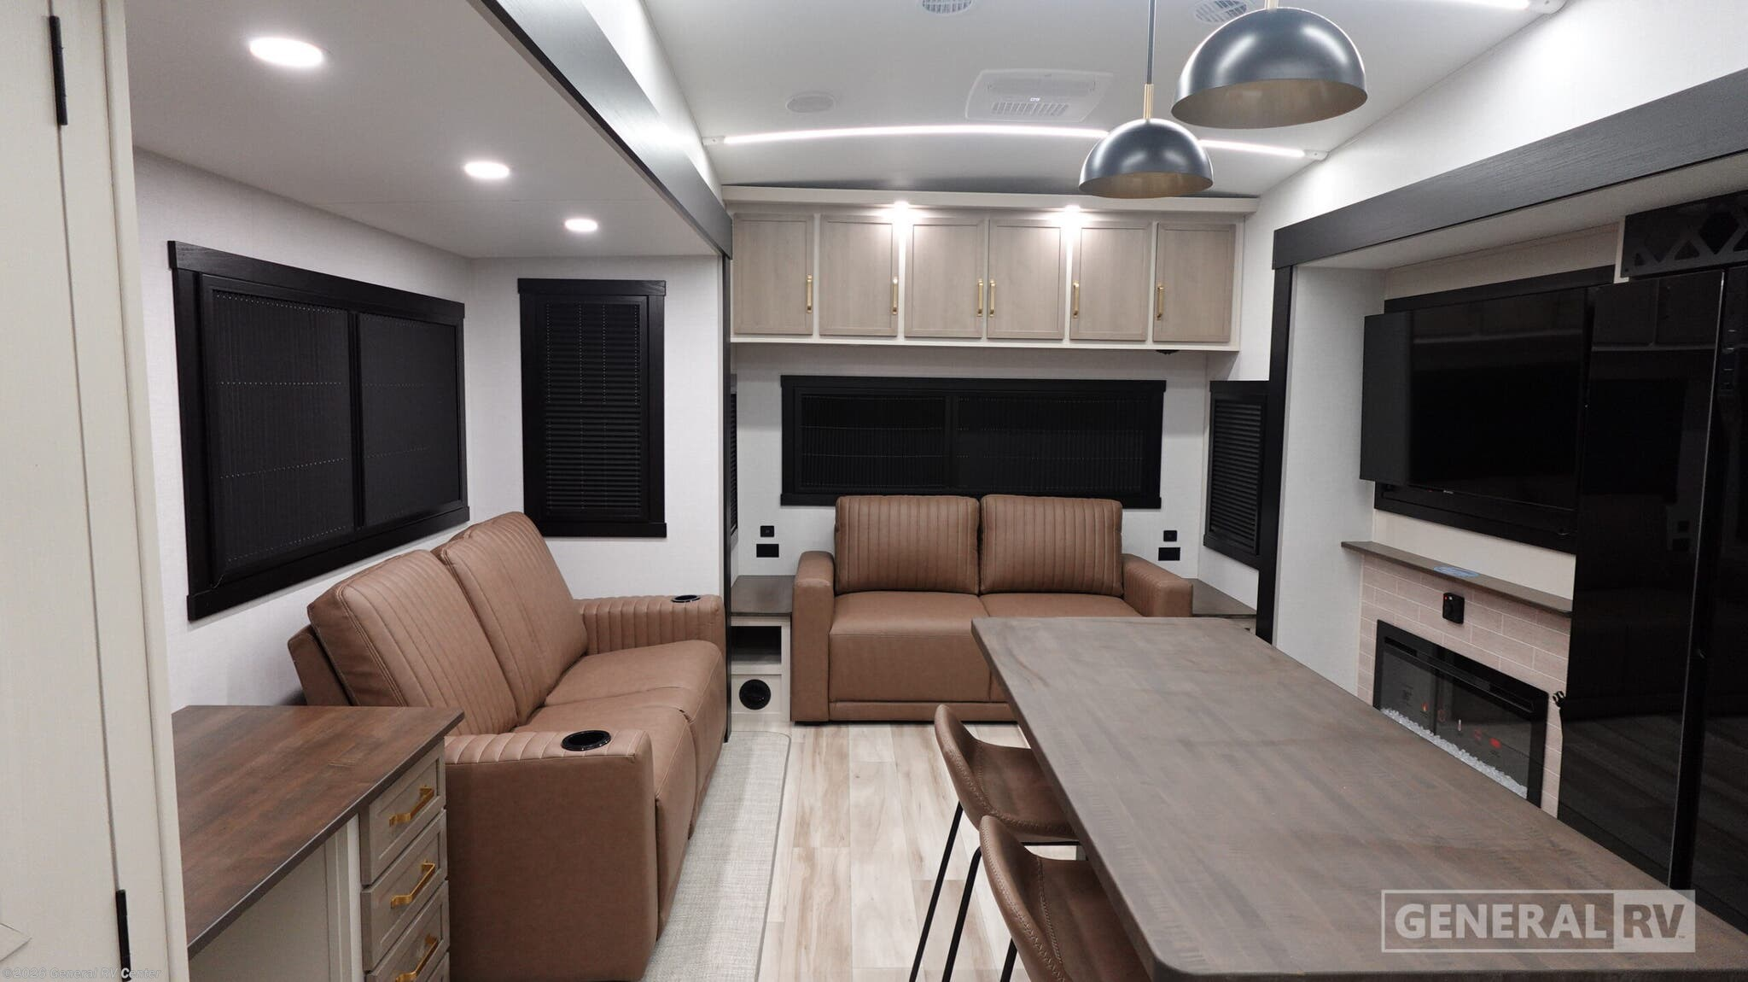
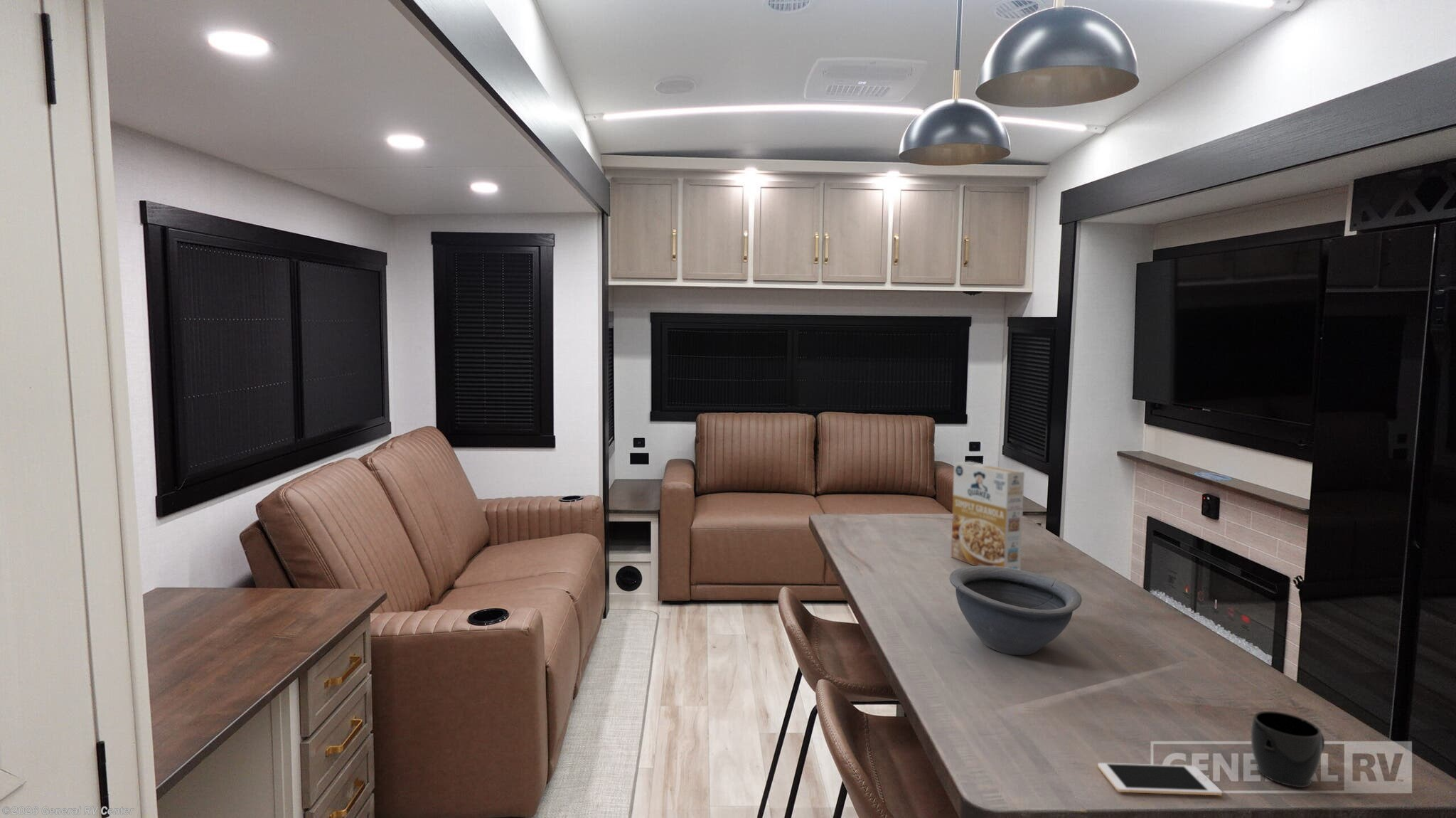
+ cereal box (985, 516)
+ mug (1292, 749)
+ cell phone (1157, 778)
+ bowl (1014, 613)
